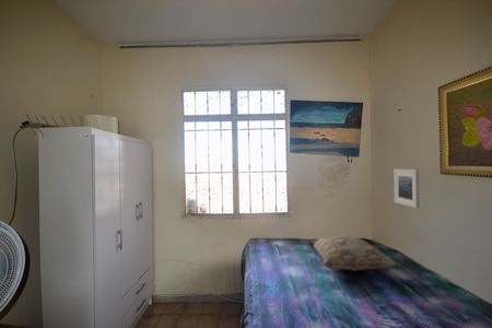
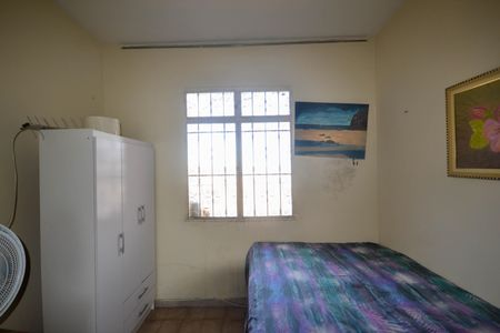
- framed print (406, 187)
- decorative pillow (347, 251)
